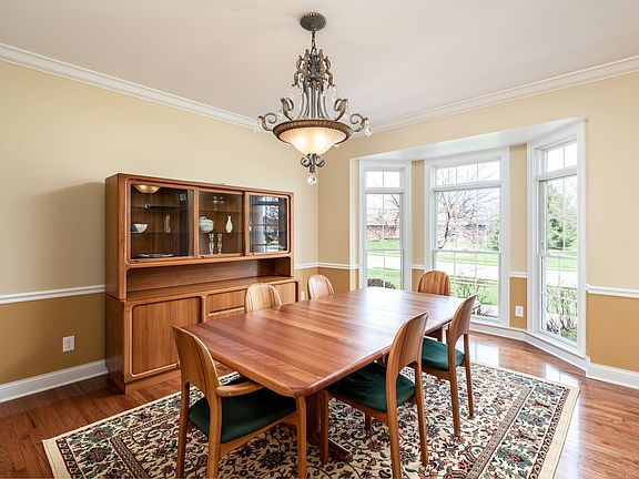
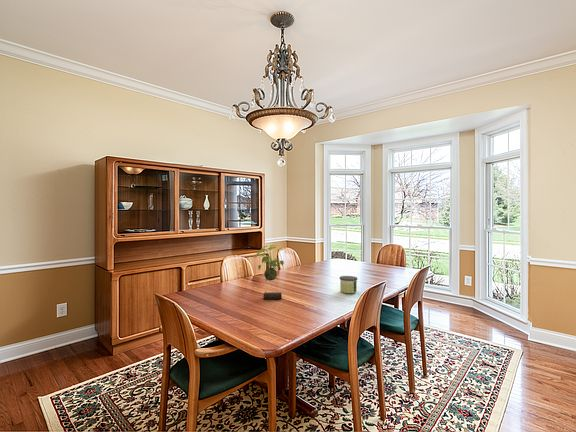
+ candle (348, 284)
+ plant (270, 269)
